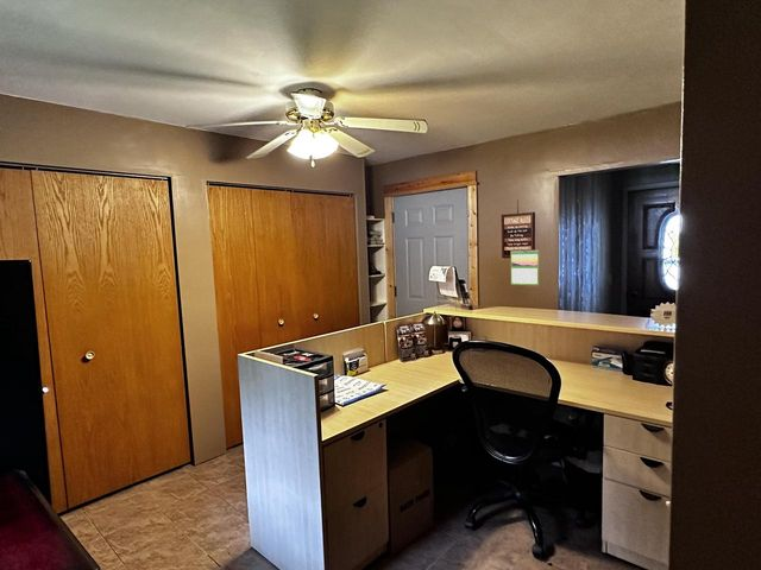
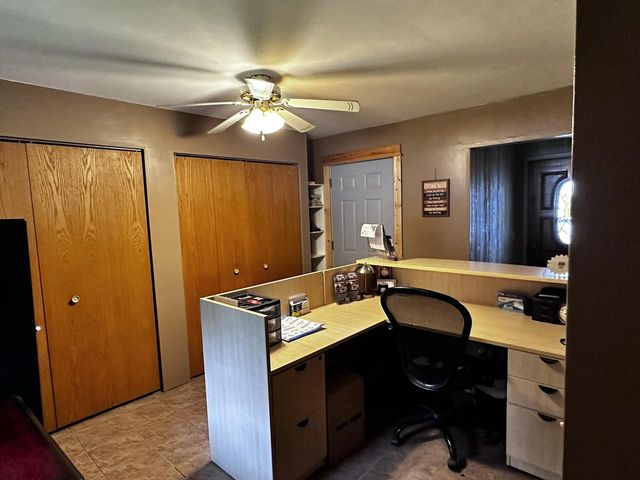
- calendar (524, 267)
